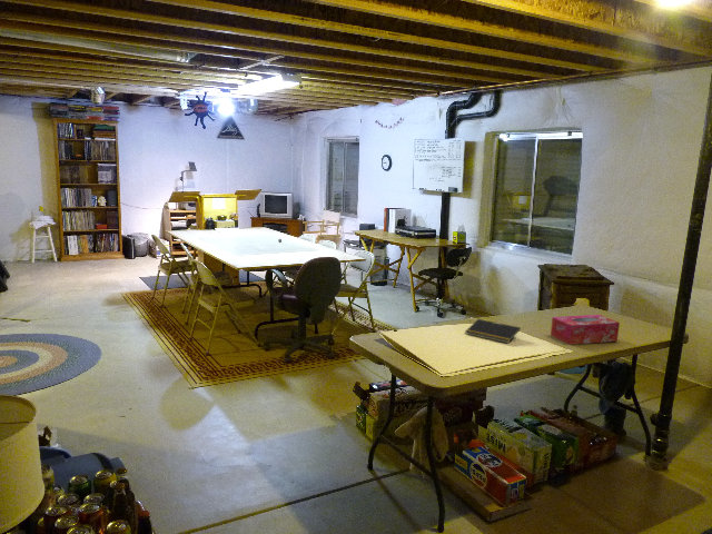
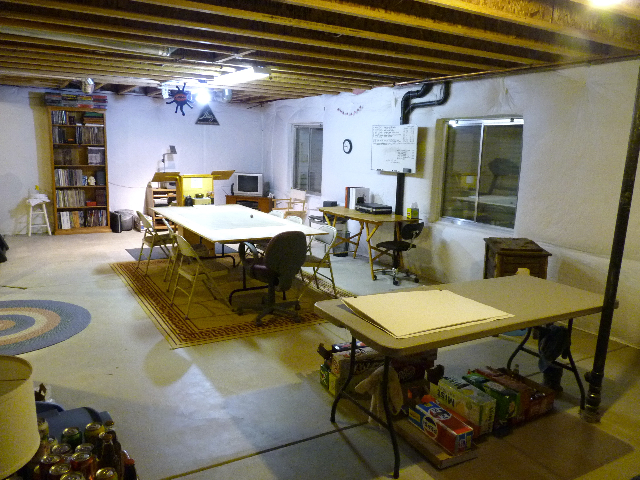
- tissue box (584, 328)
- notepad (492, 330)
